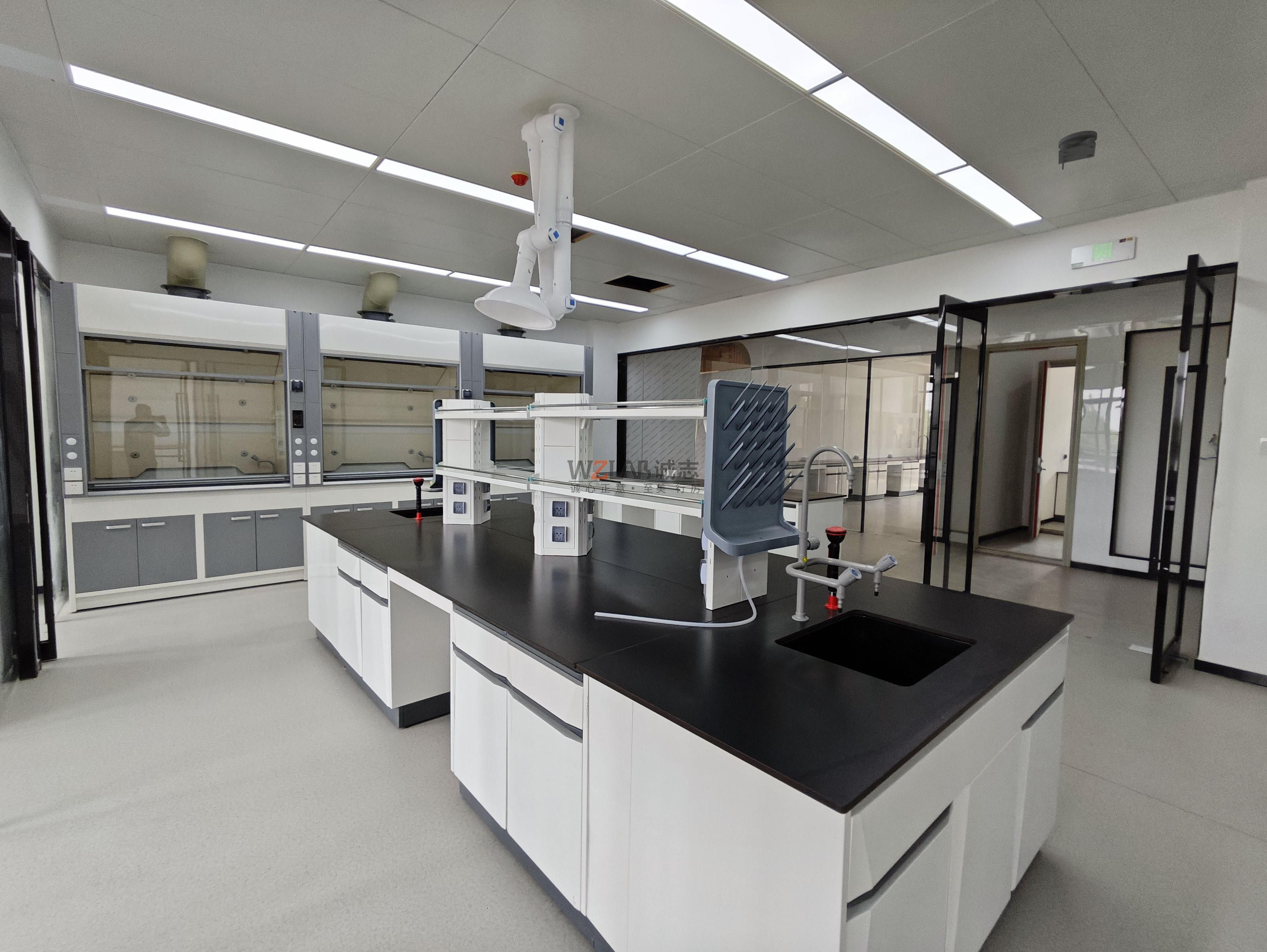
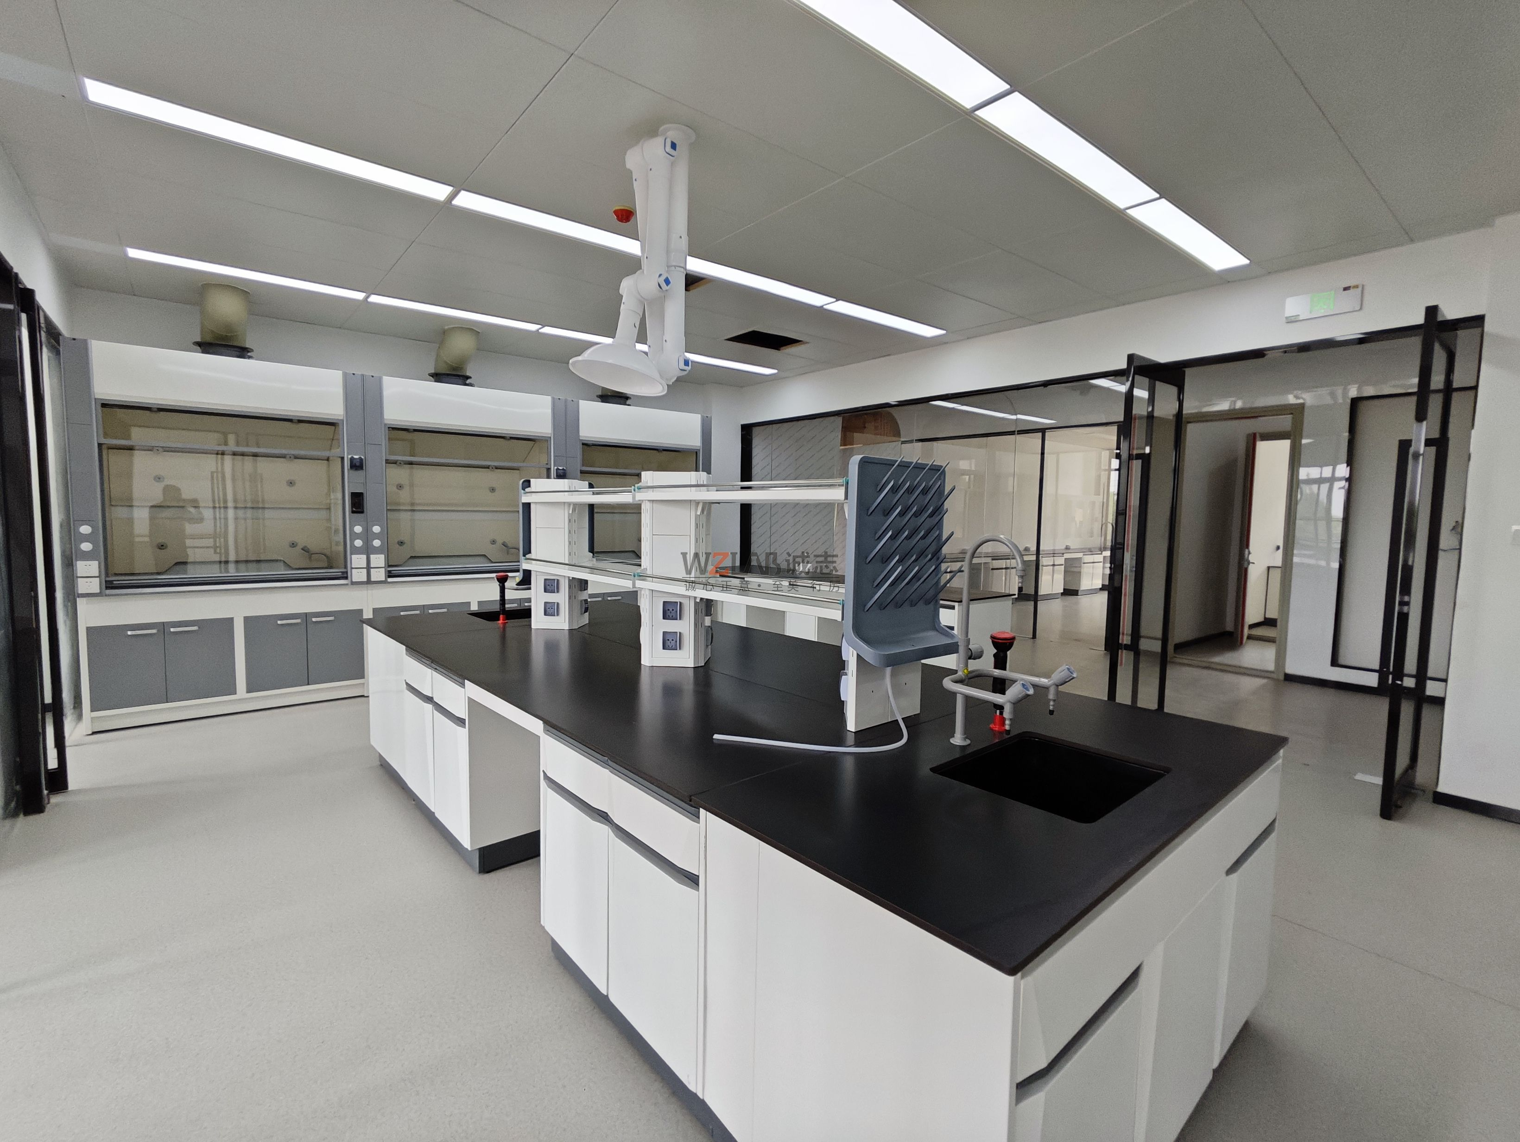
- smoke detector (1077, 152)
